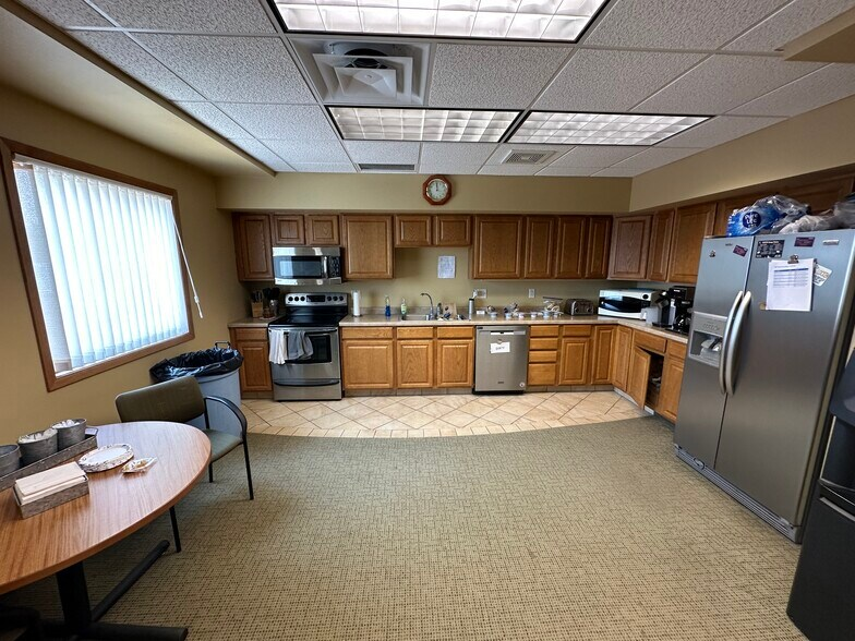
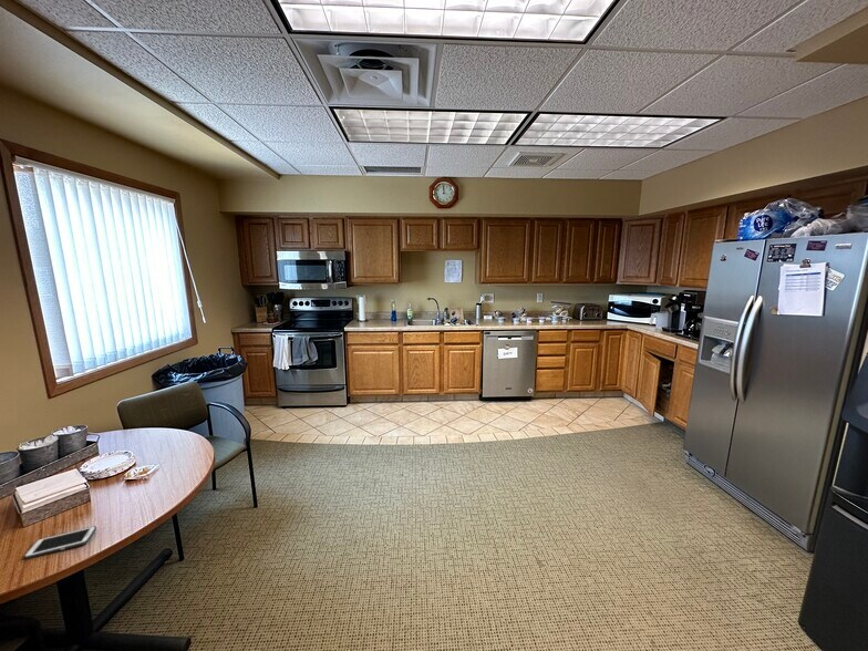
+ cell phone (62, 541)
